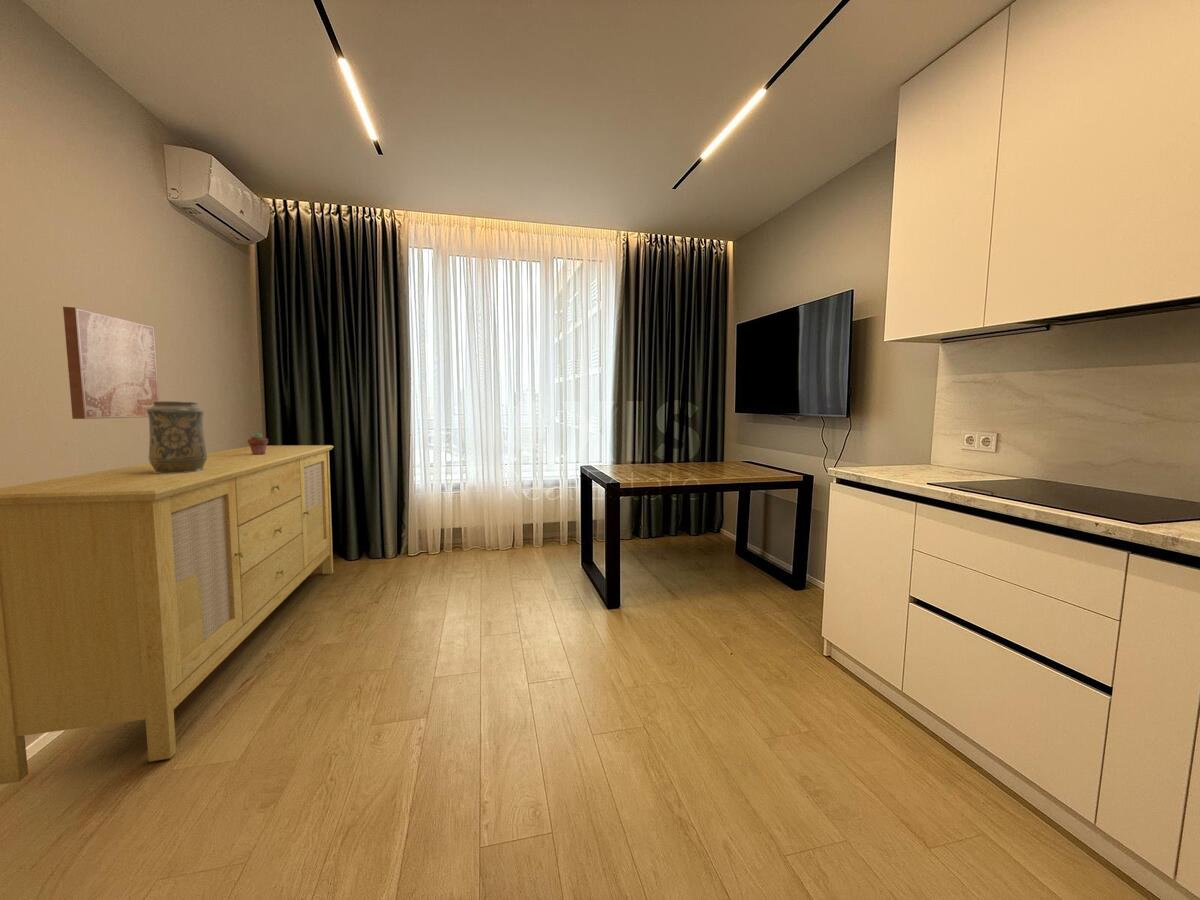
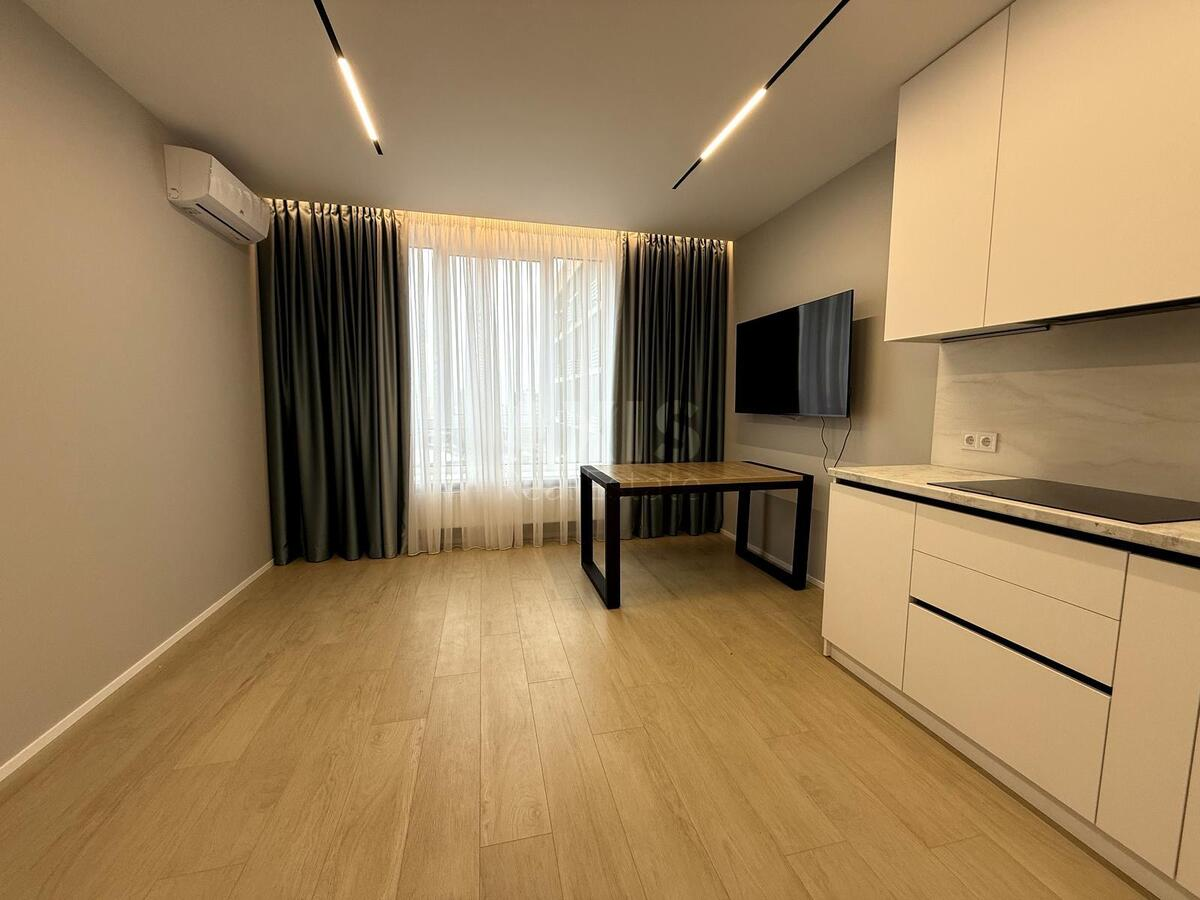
- sideboard (228, 549)
- wall art (117, 368)
- potted succulent (258, 443)
- decorative vase (177, 435)
